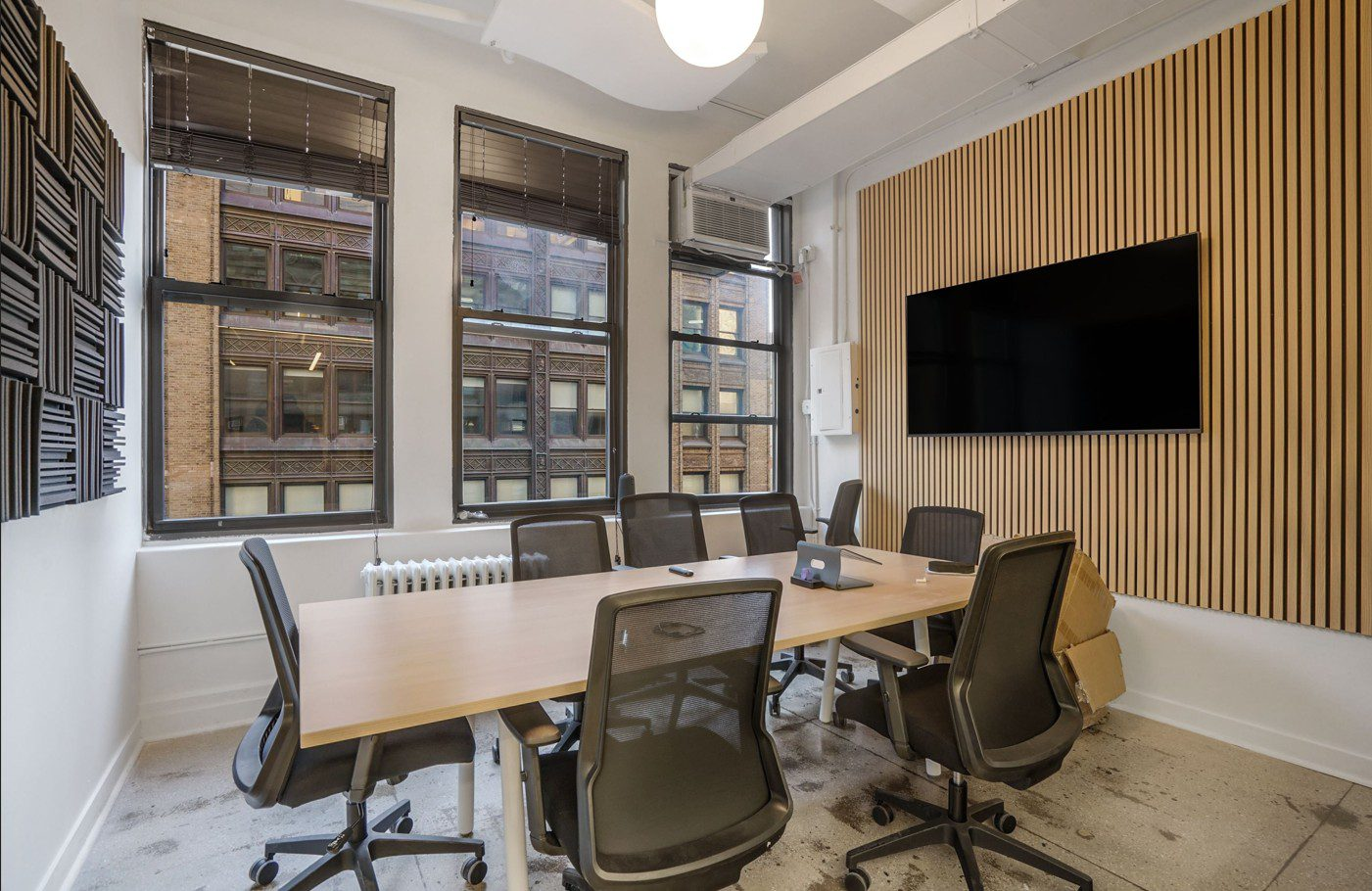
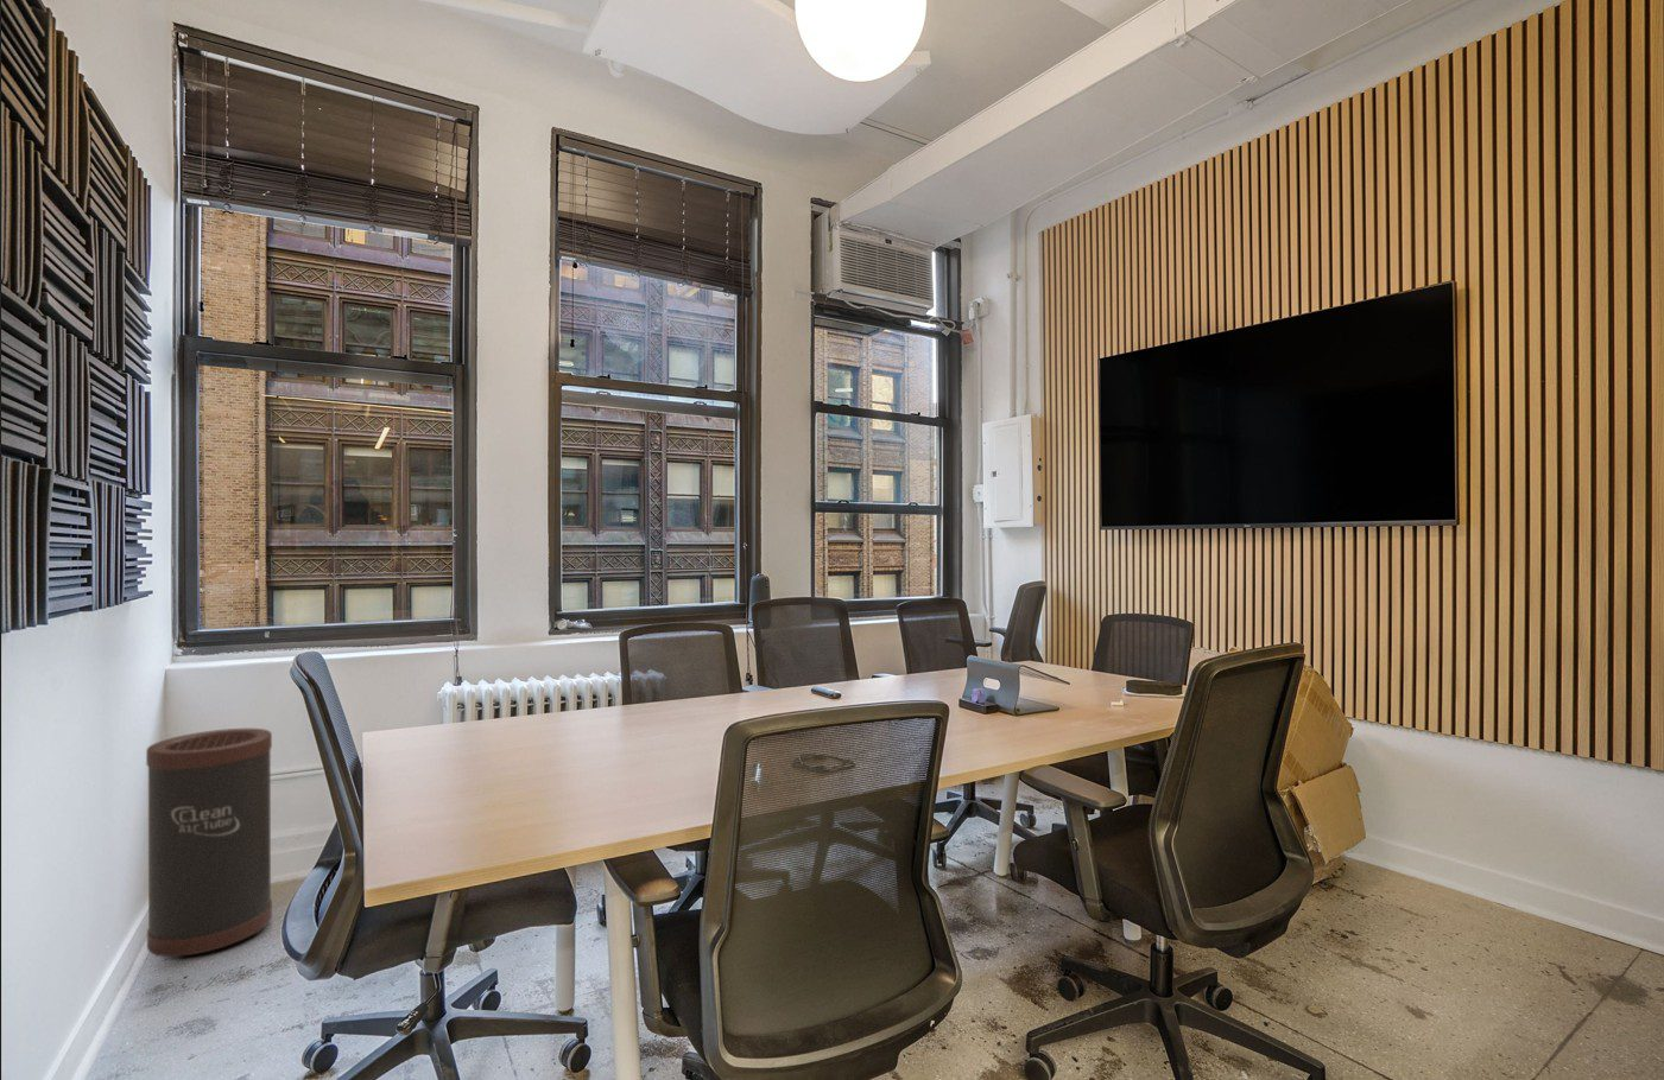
+ trash can (211, 836)
